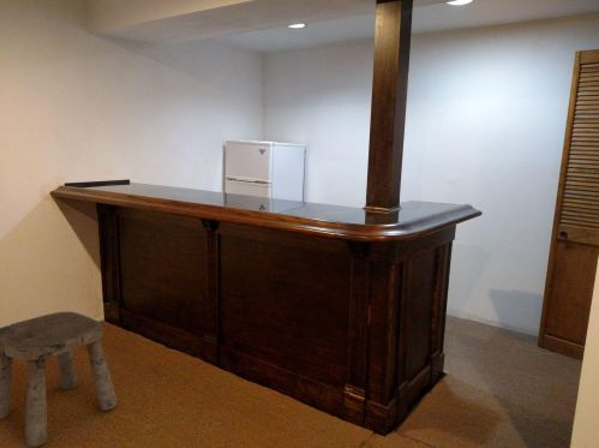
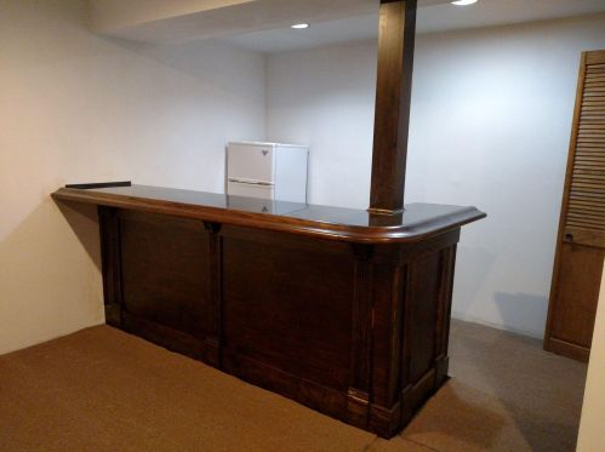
- stool (44, 370)
